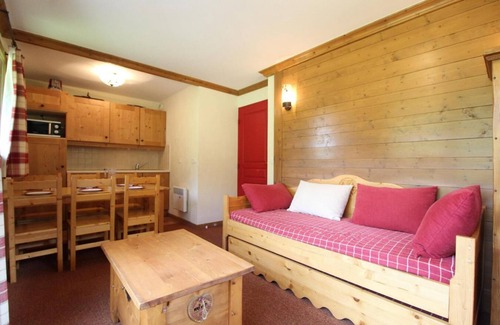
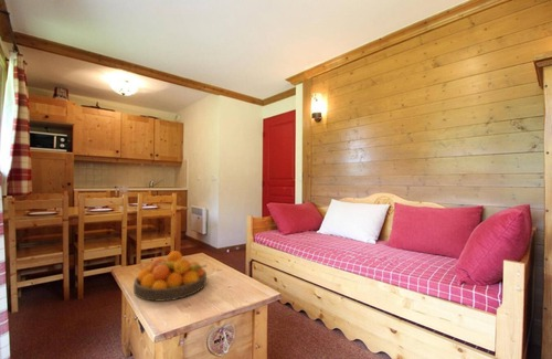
+ fruit bowl (171, 271)
